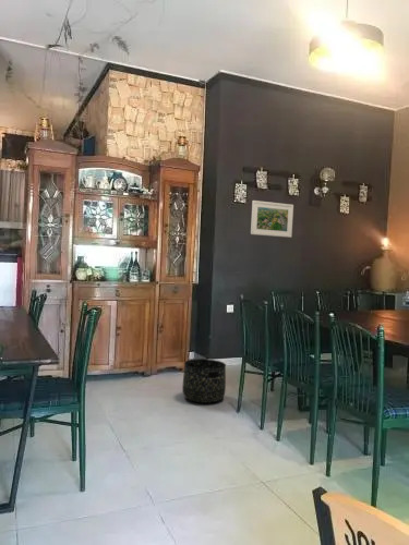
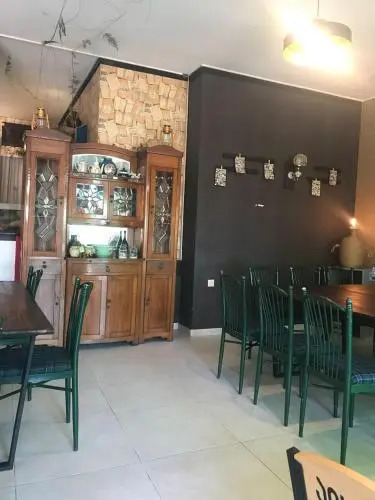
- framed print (272, 219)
- basket (204, 380)
